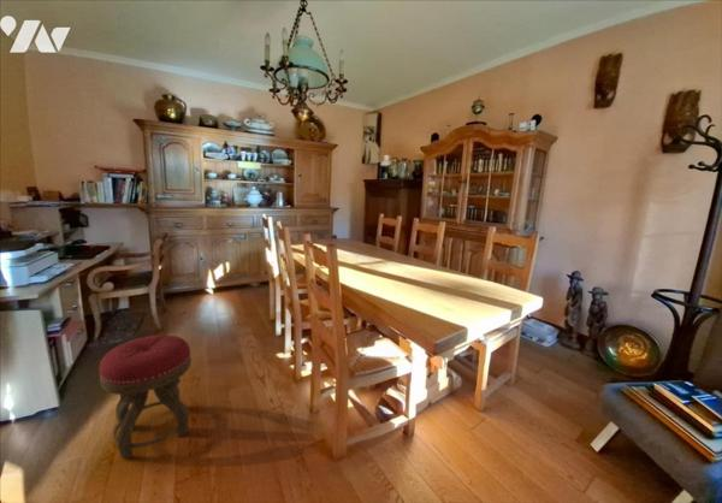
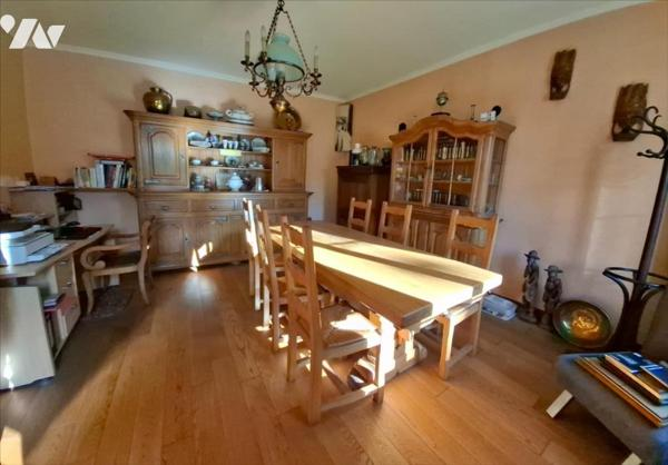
- stool (149, 389)
